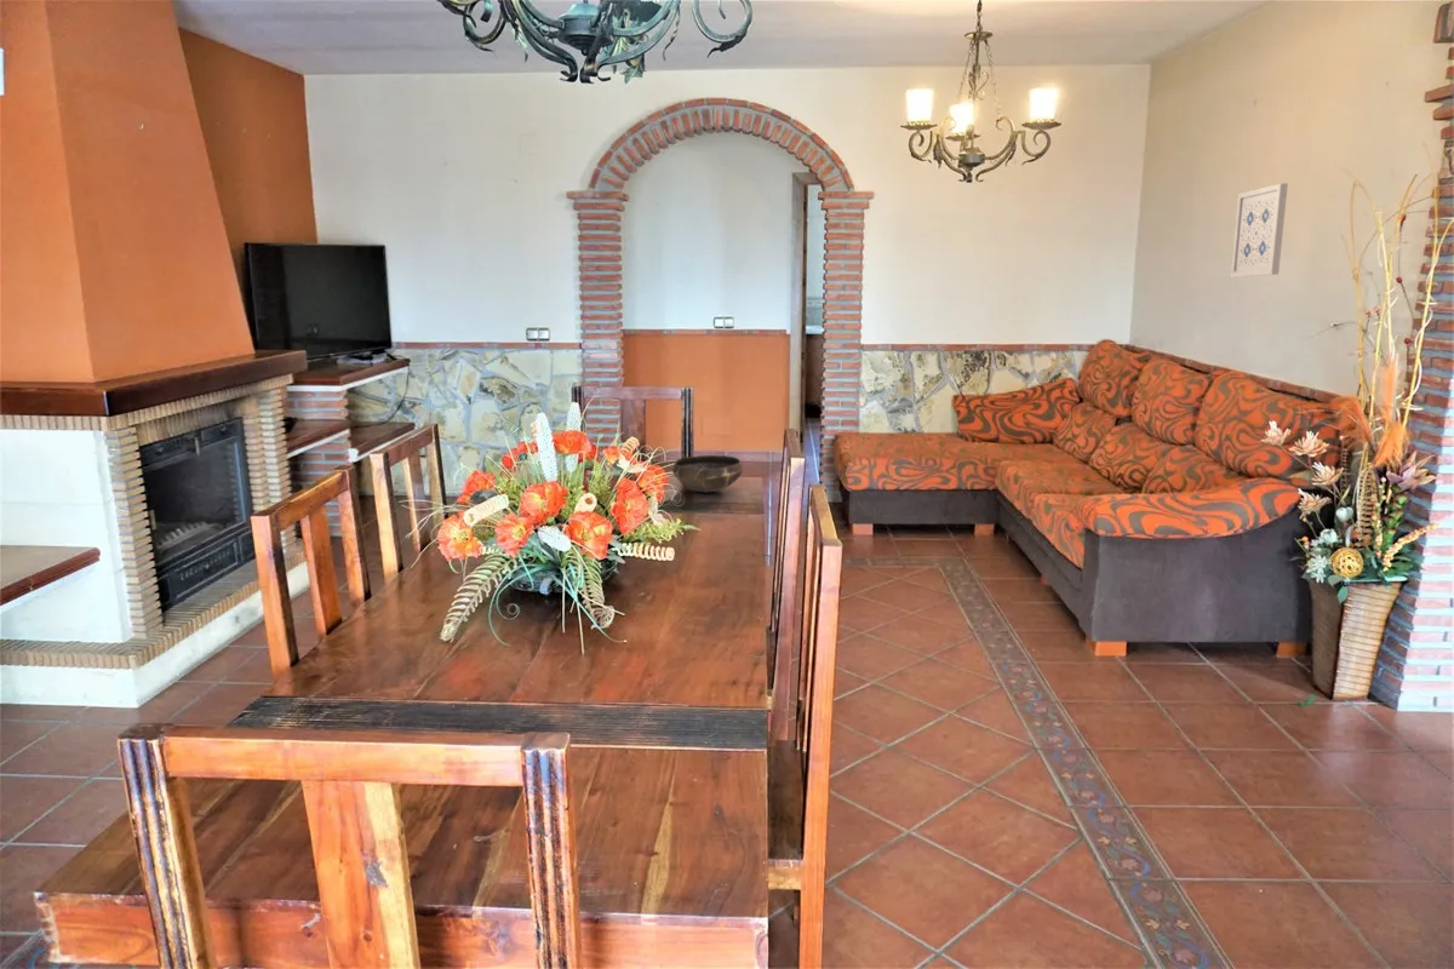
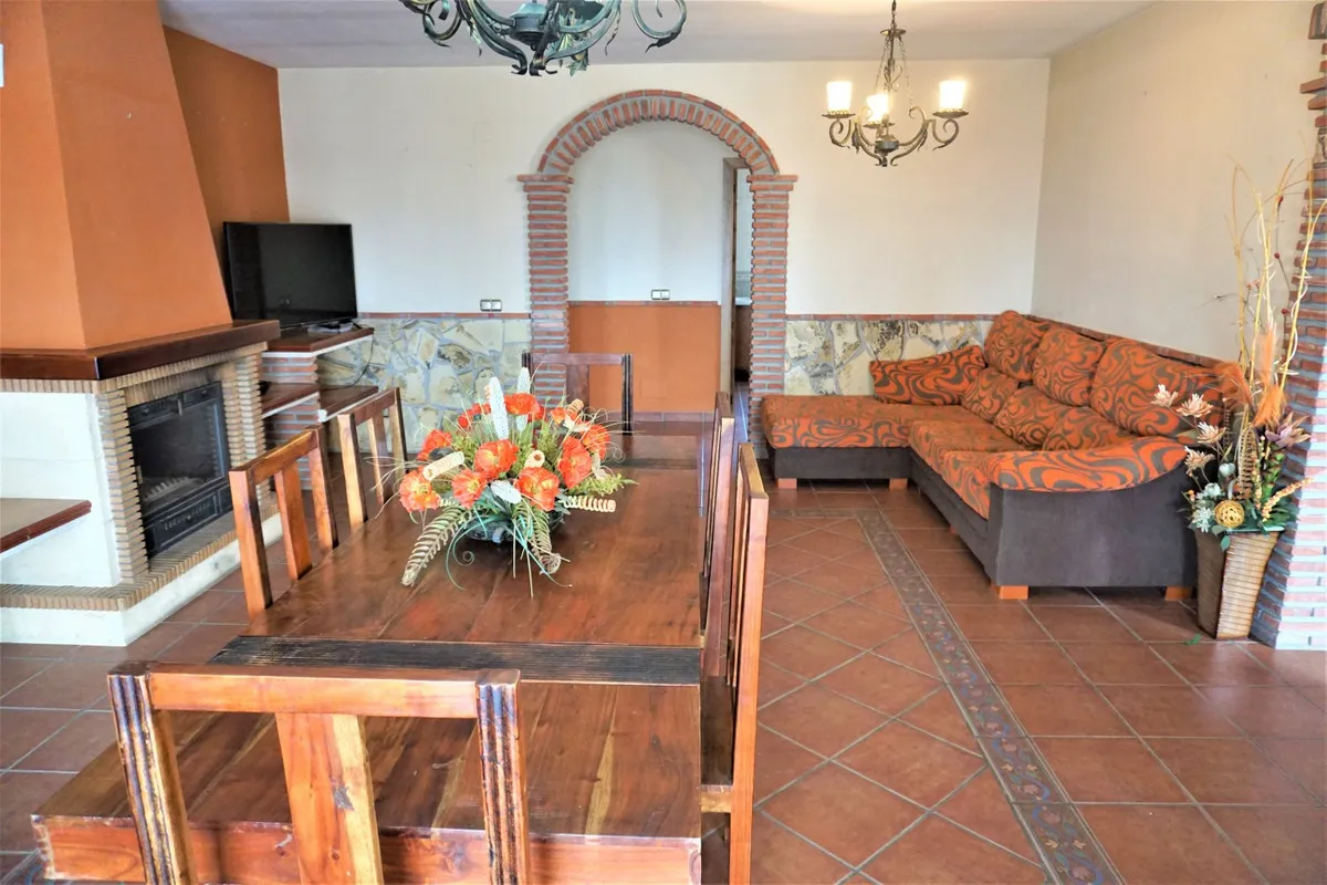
- bowl (708, 475)
- wall art (1258, 233)
